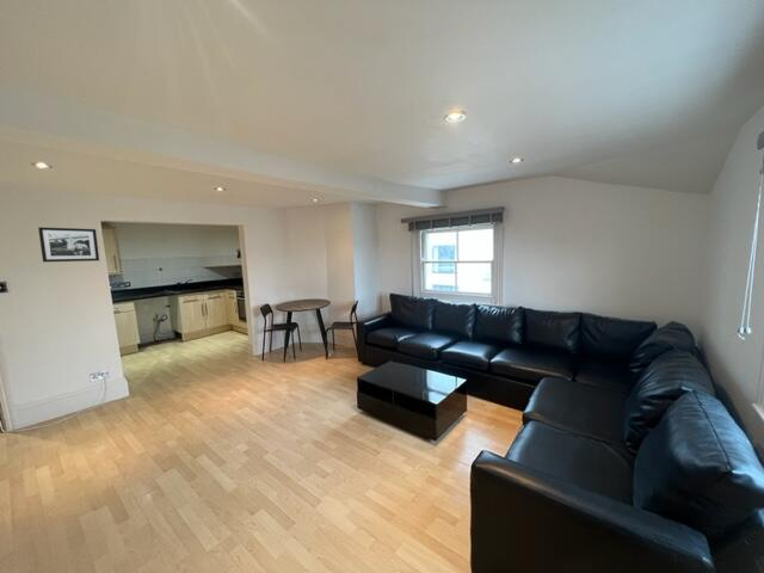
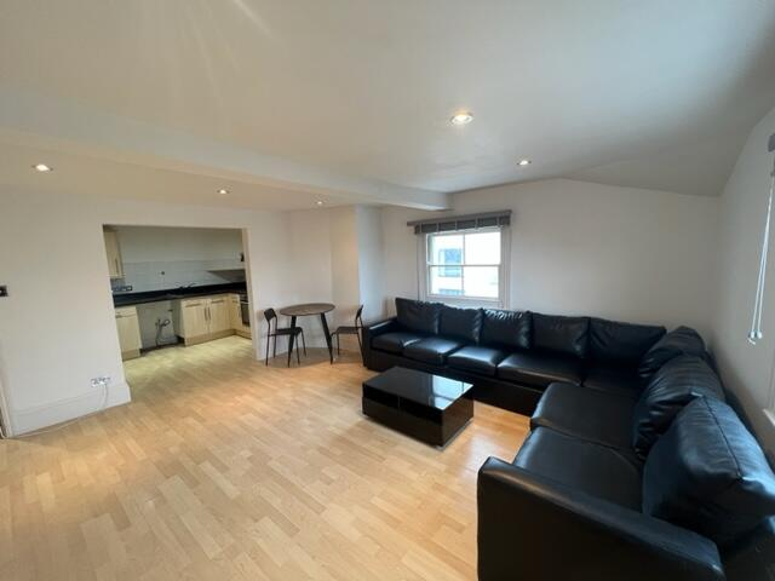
- picture frame (70, 245)
